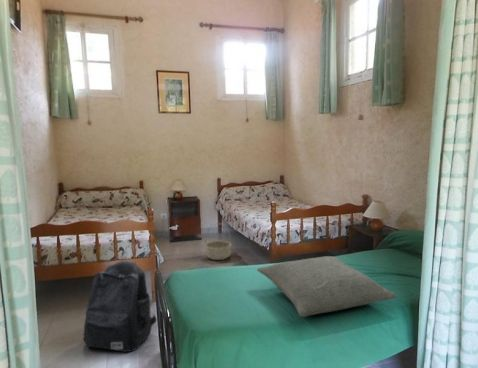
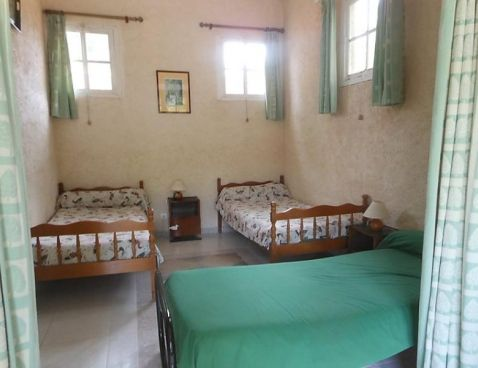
- pillow (320, 281)
- basket (218, 241)
- backpack (119, 301)
